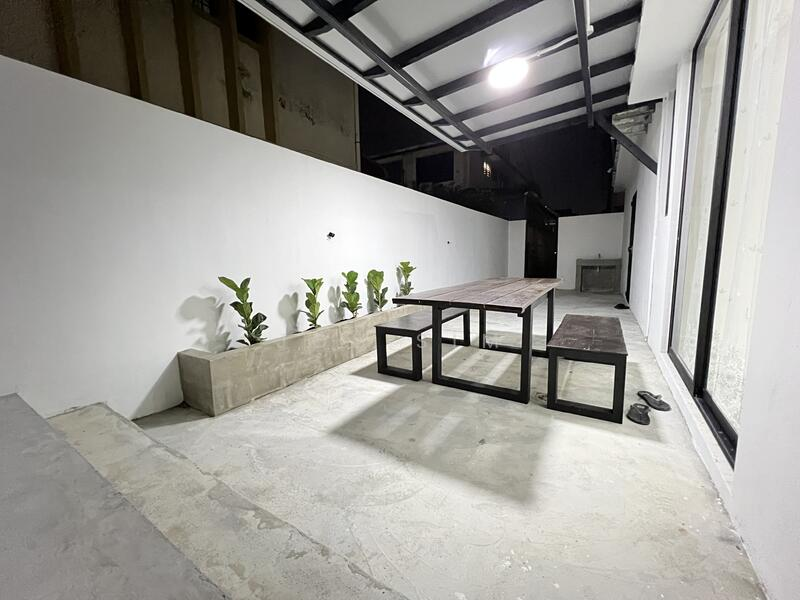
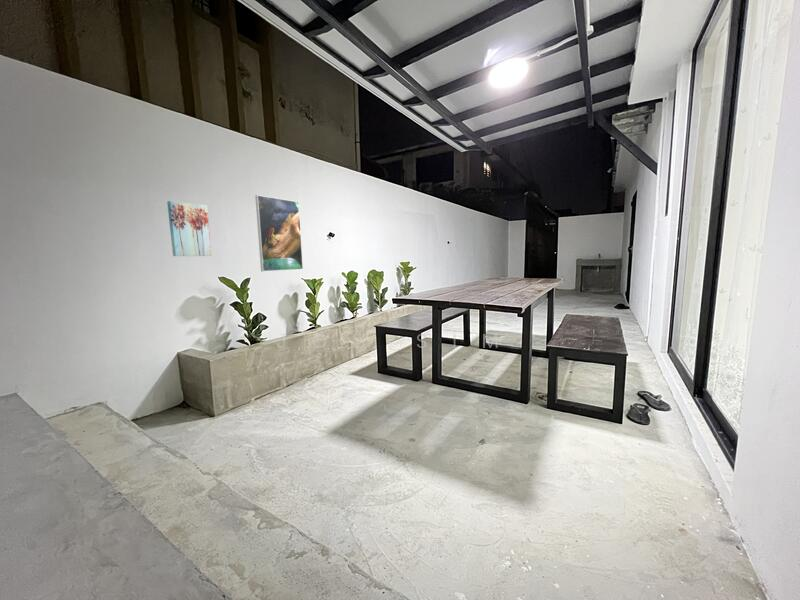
+ wall art (190, 229)
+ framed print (280, 235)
